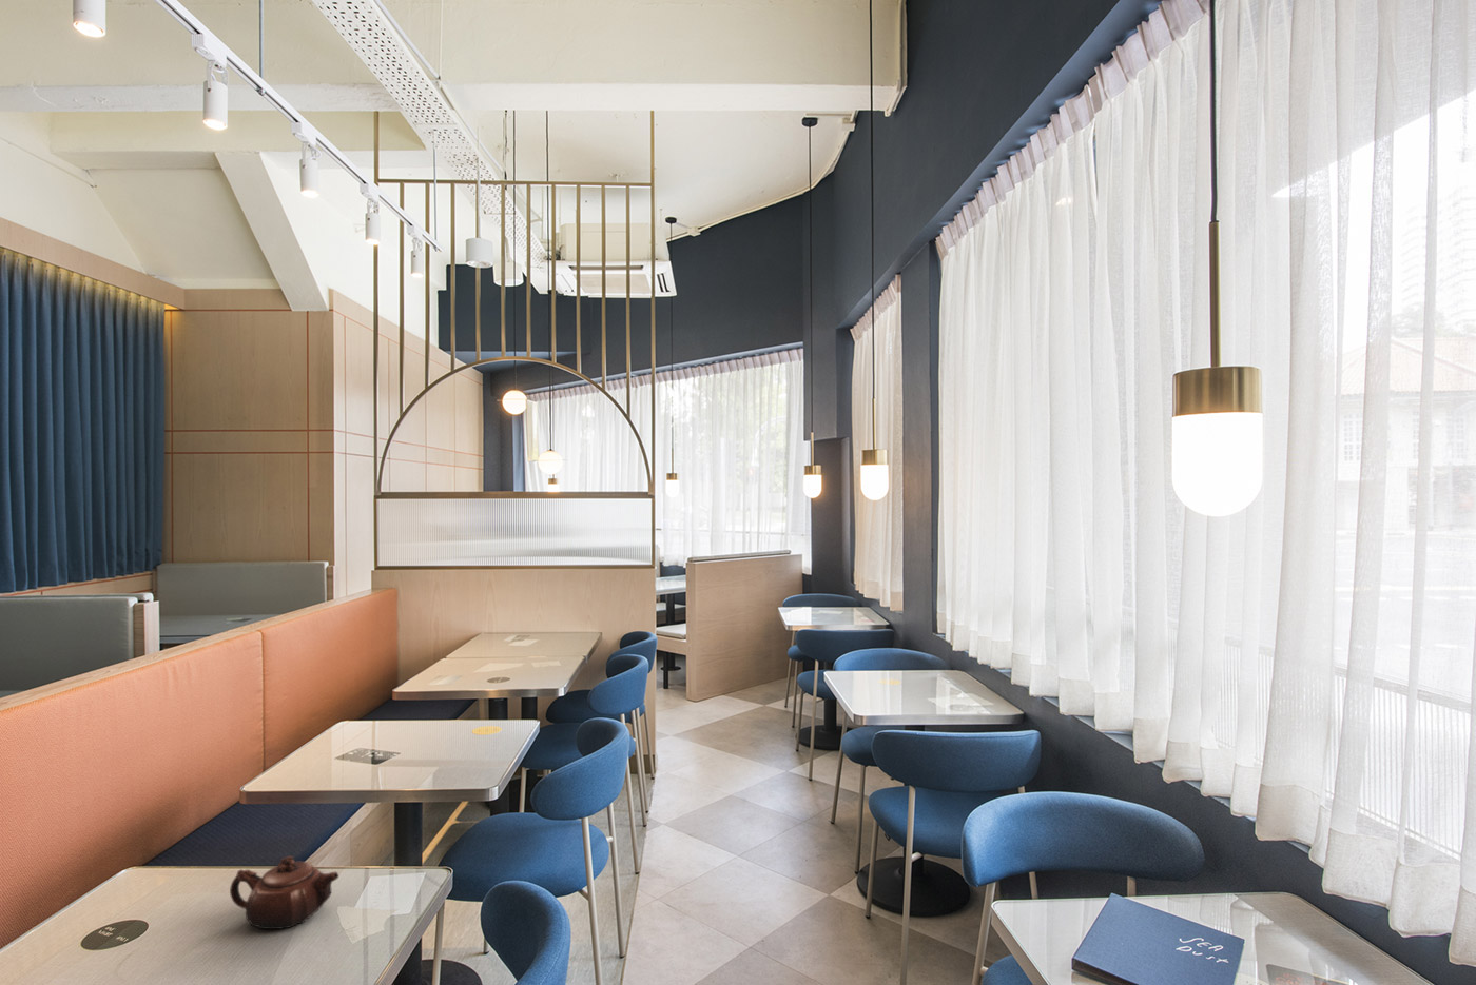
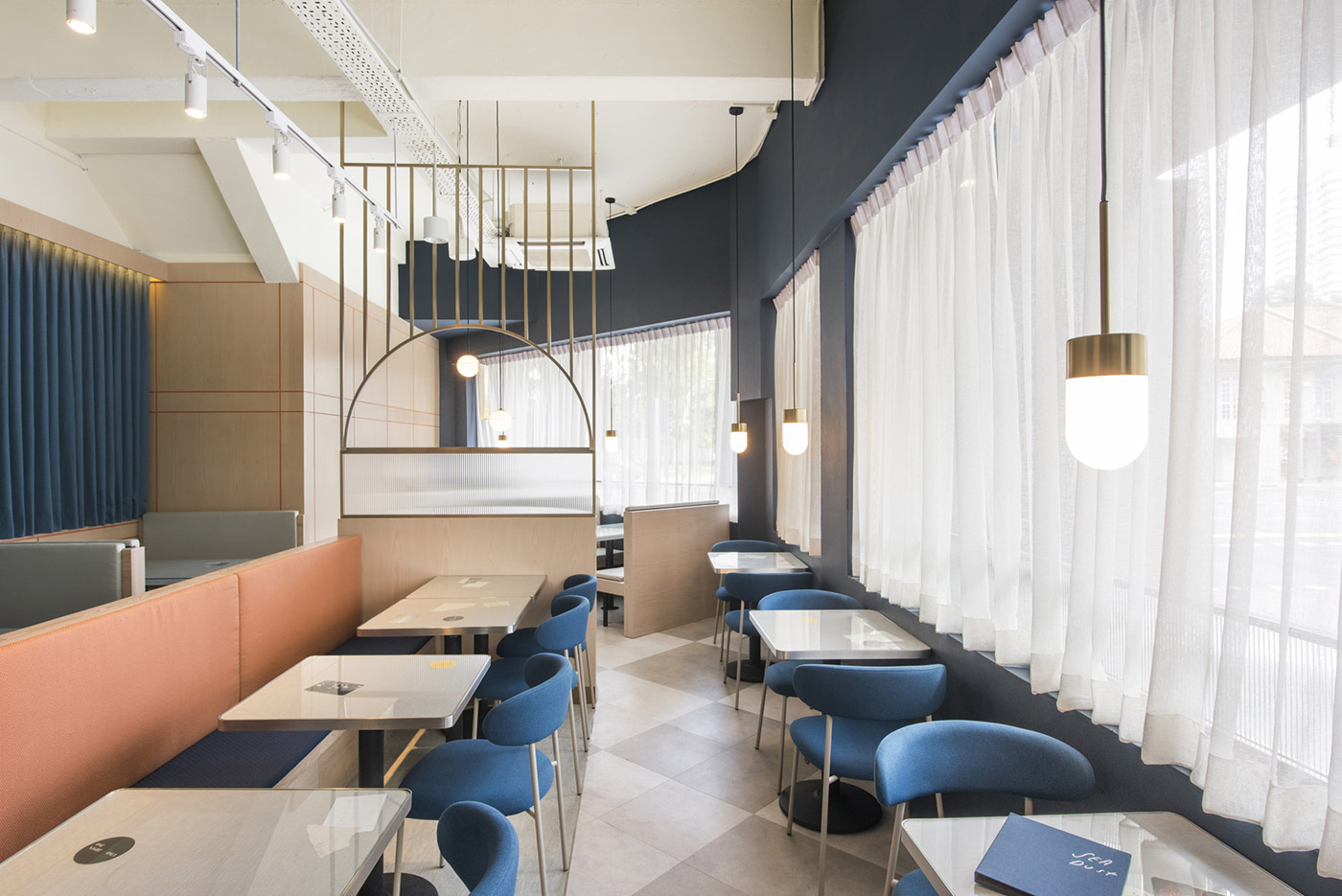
- teapot (285, 885)
